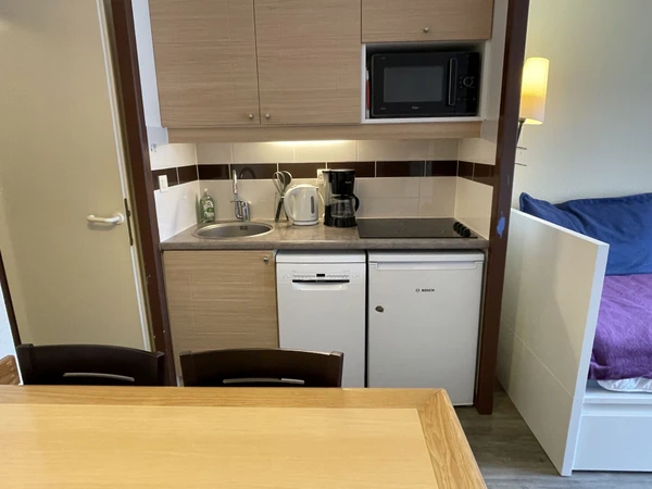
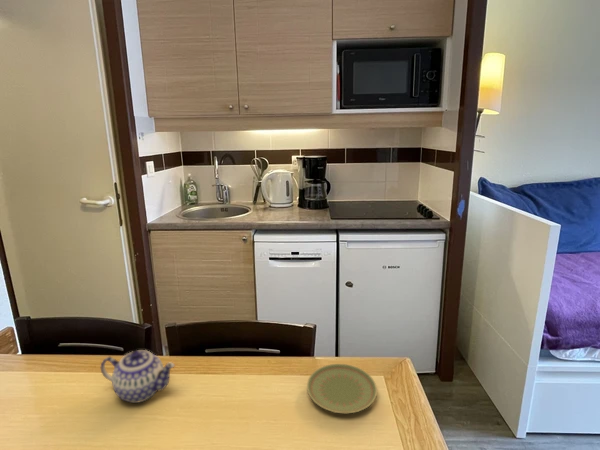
+ teapot (138, 372)
+ plate (341, 389)
